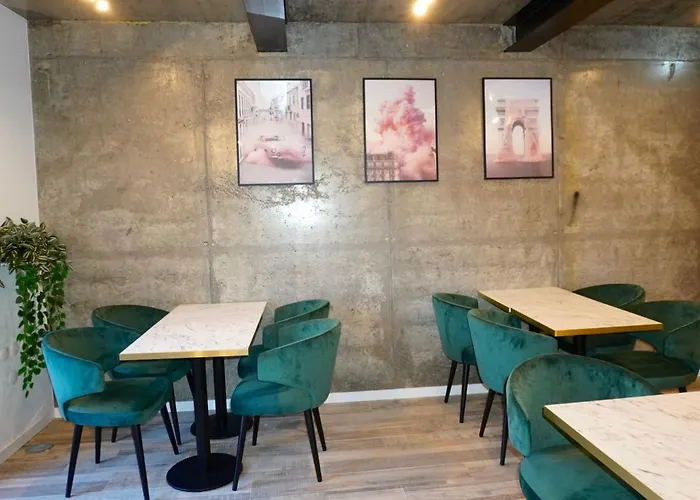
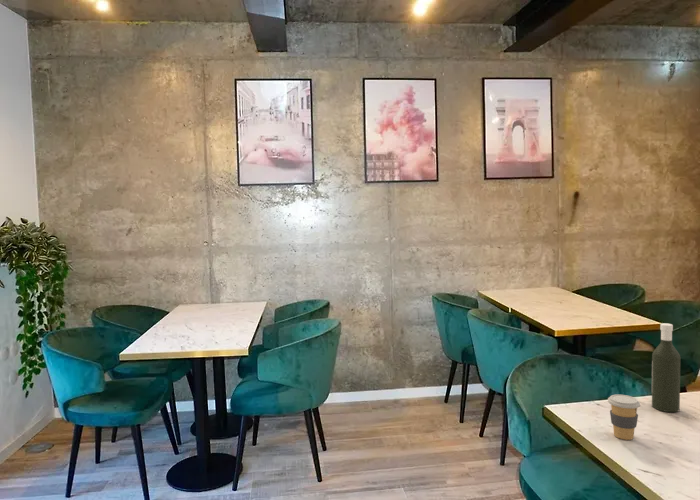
+ bottle (666, 366)
+ coffee cup (623, 417)
